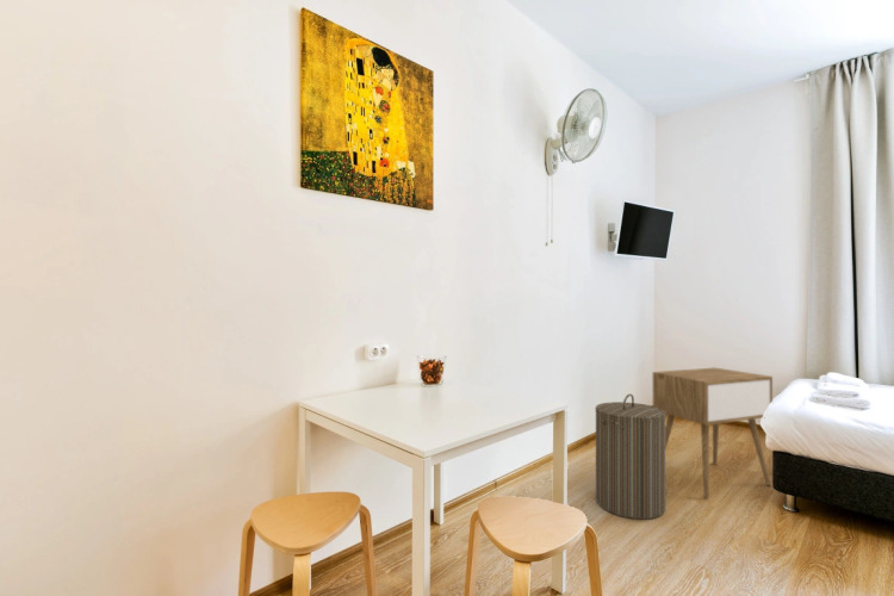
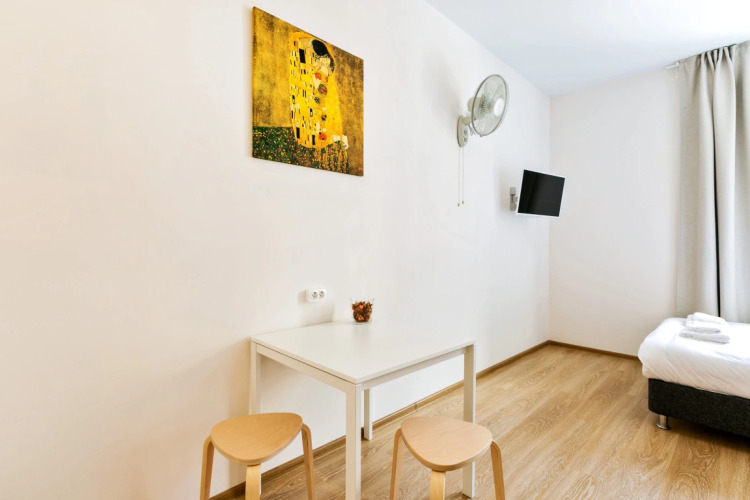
- laundry hamper (629, 448)
- nightstand (708, 427)
